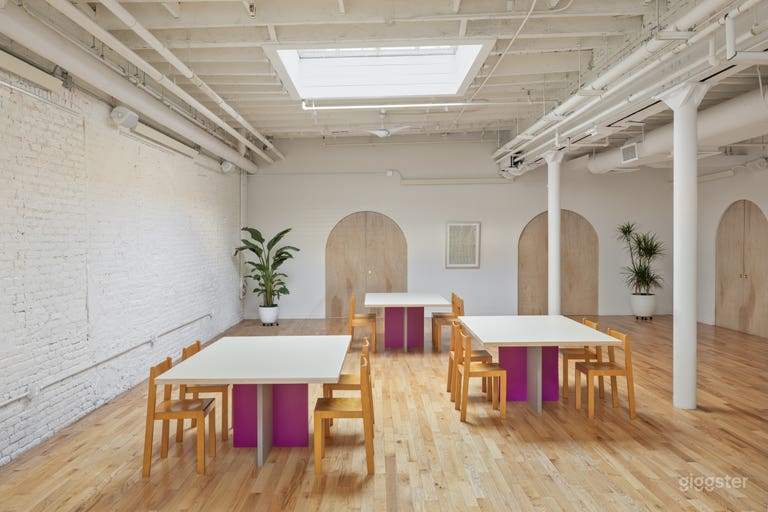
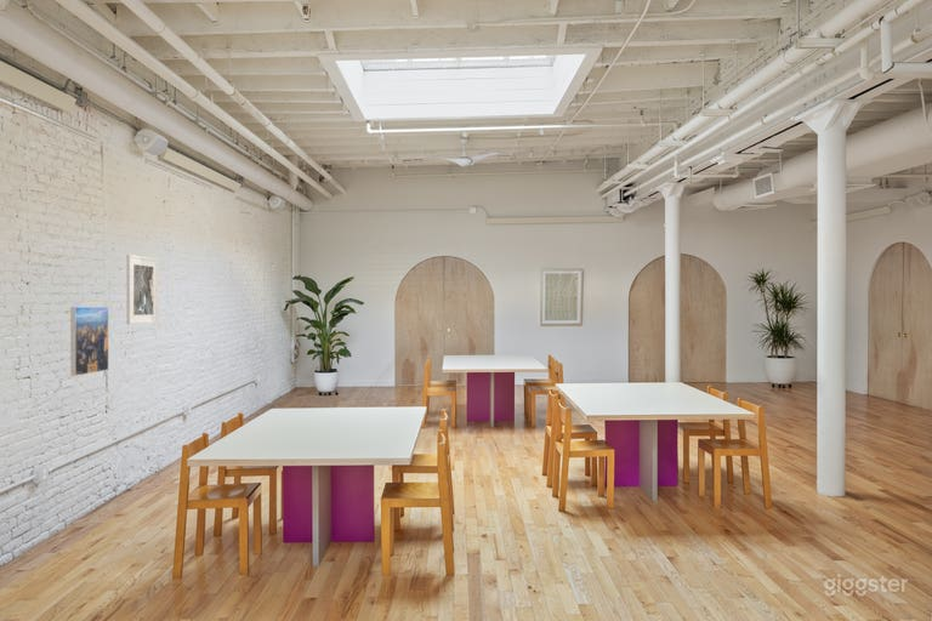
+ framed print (143, 290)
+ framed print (90, 340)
